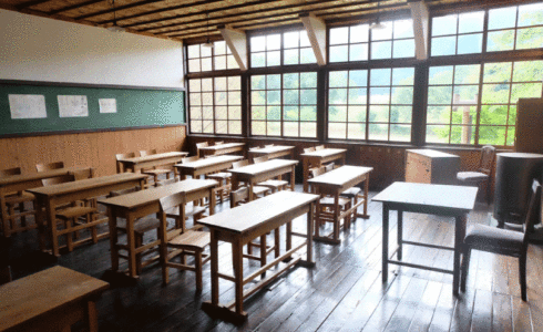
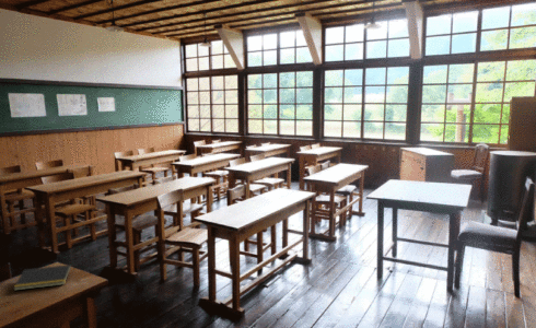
+ notepad (44, 277)
